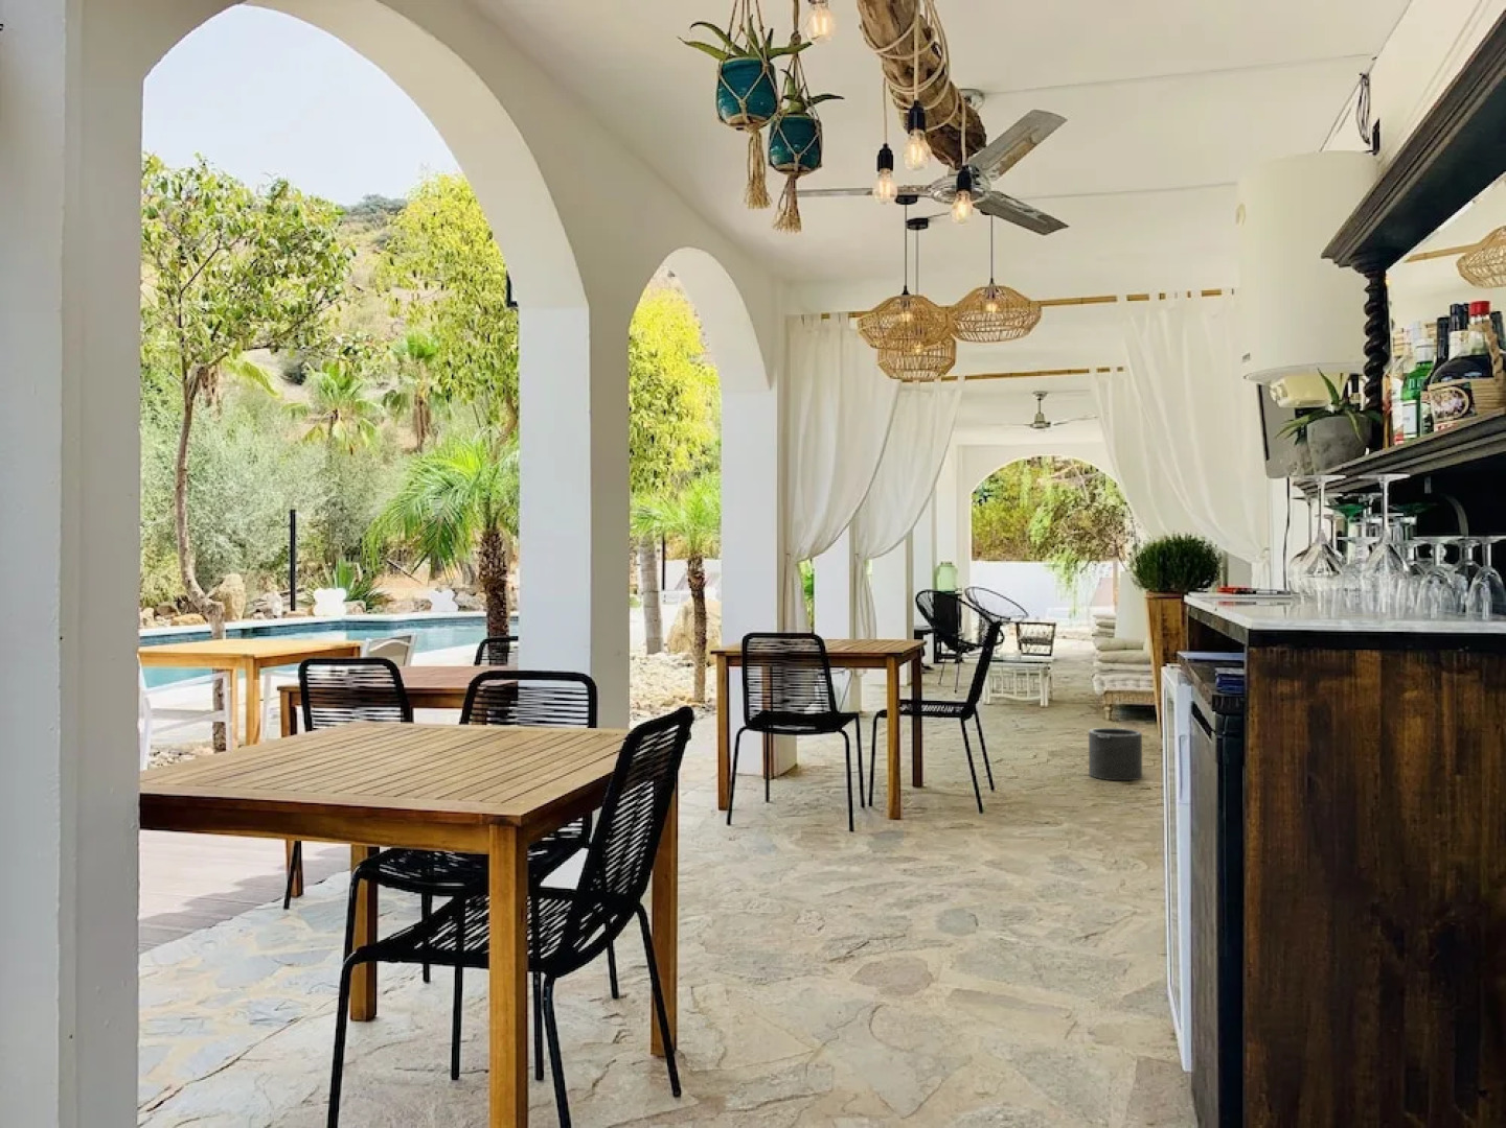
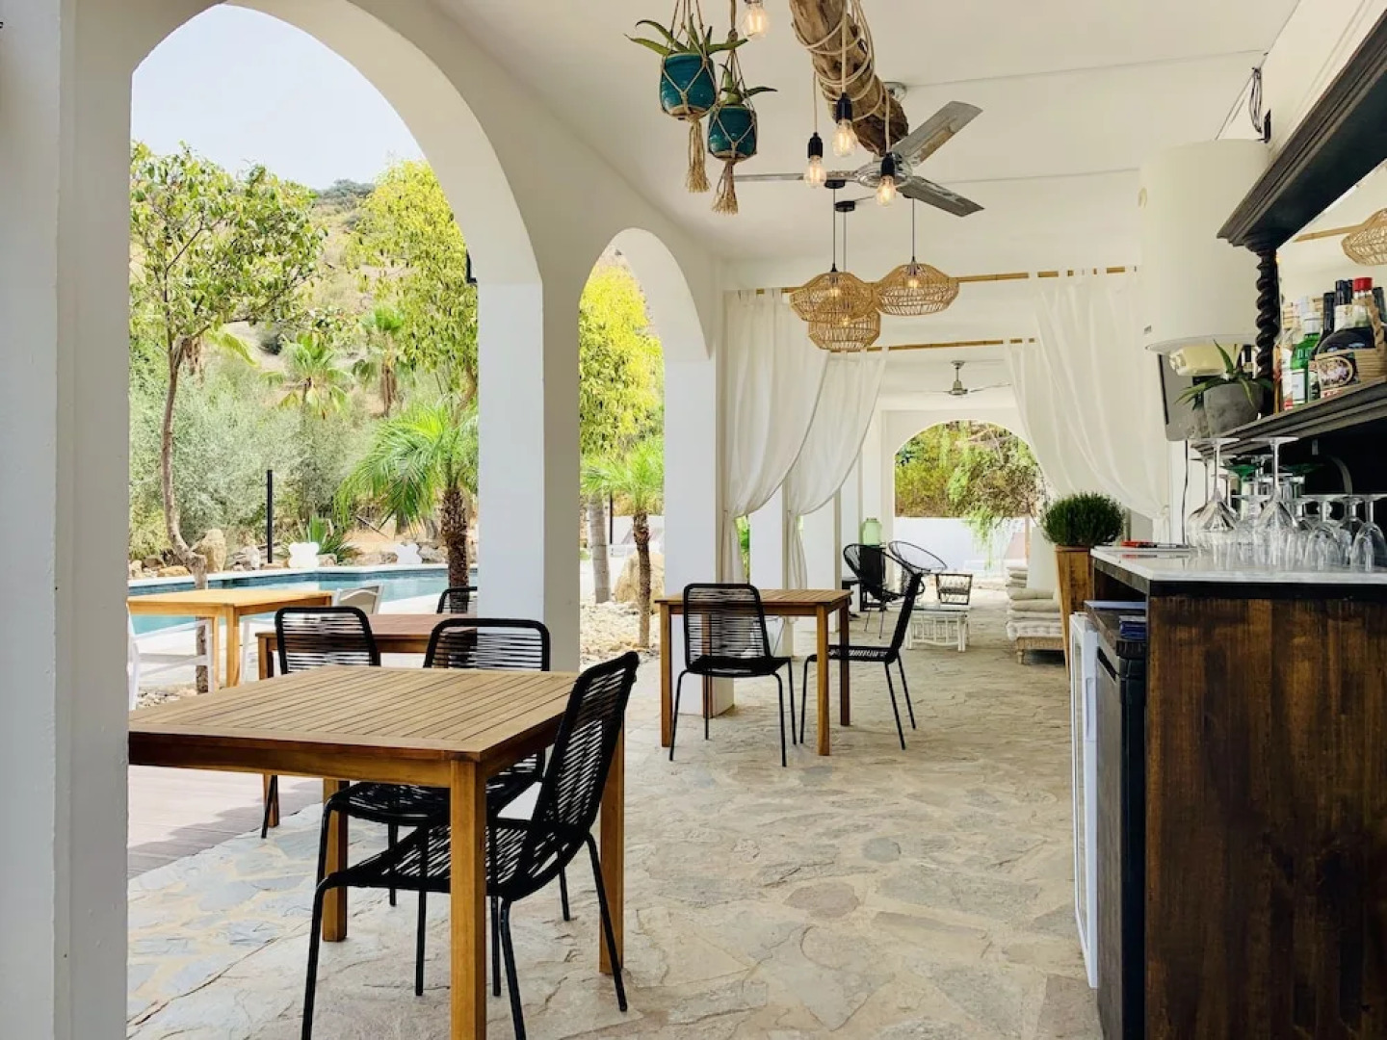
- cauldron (1115, 754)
